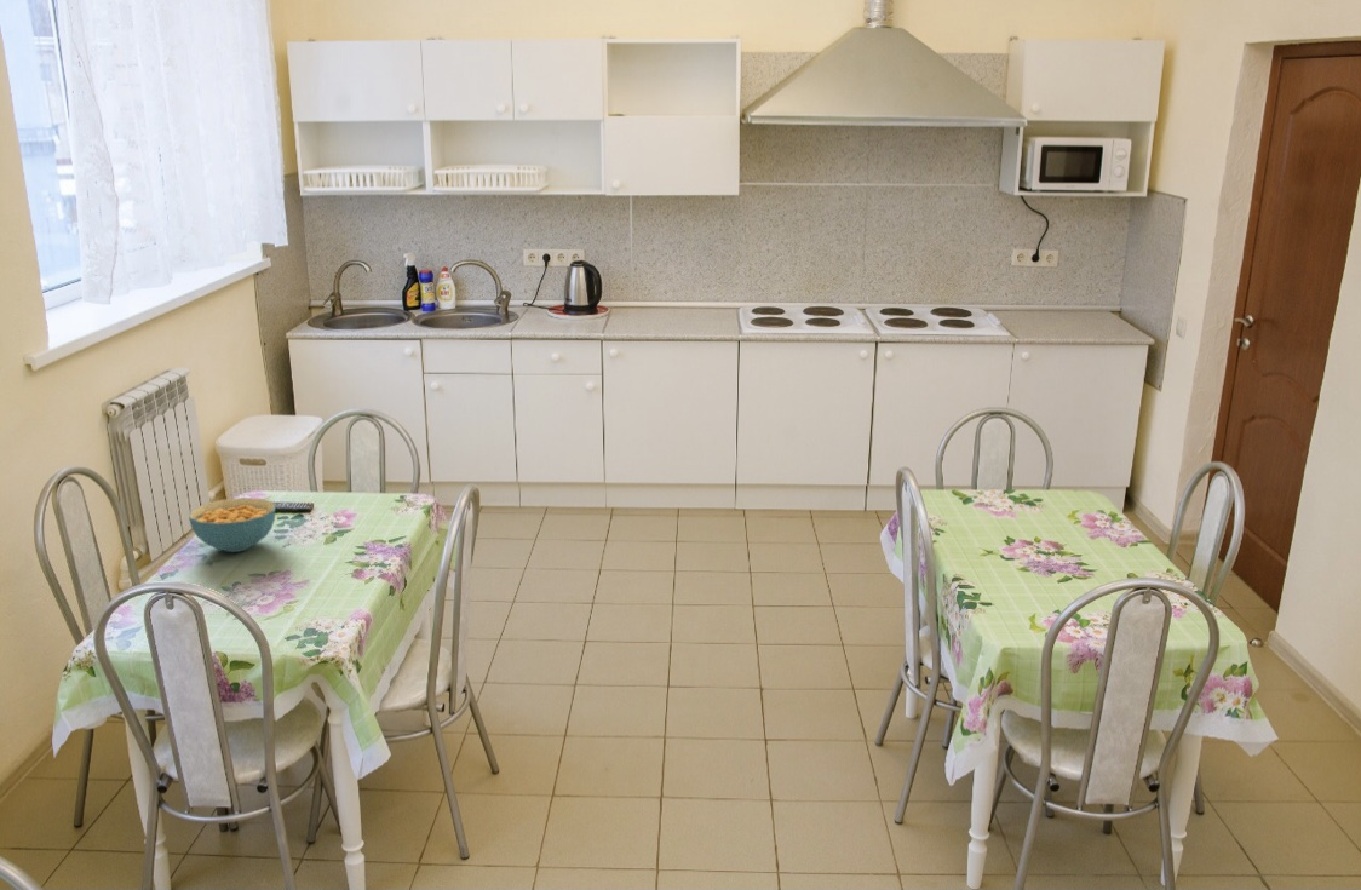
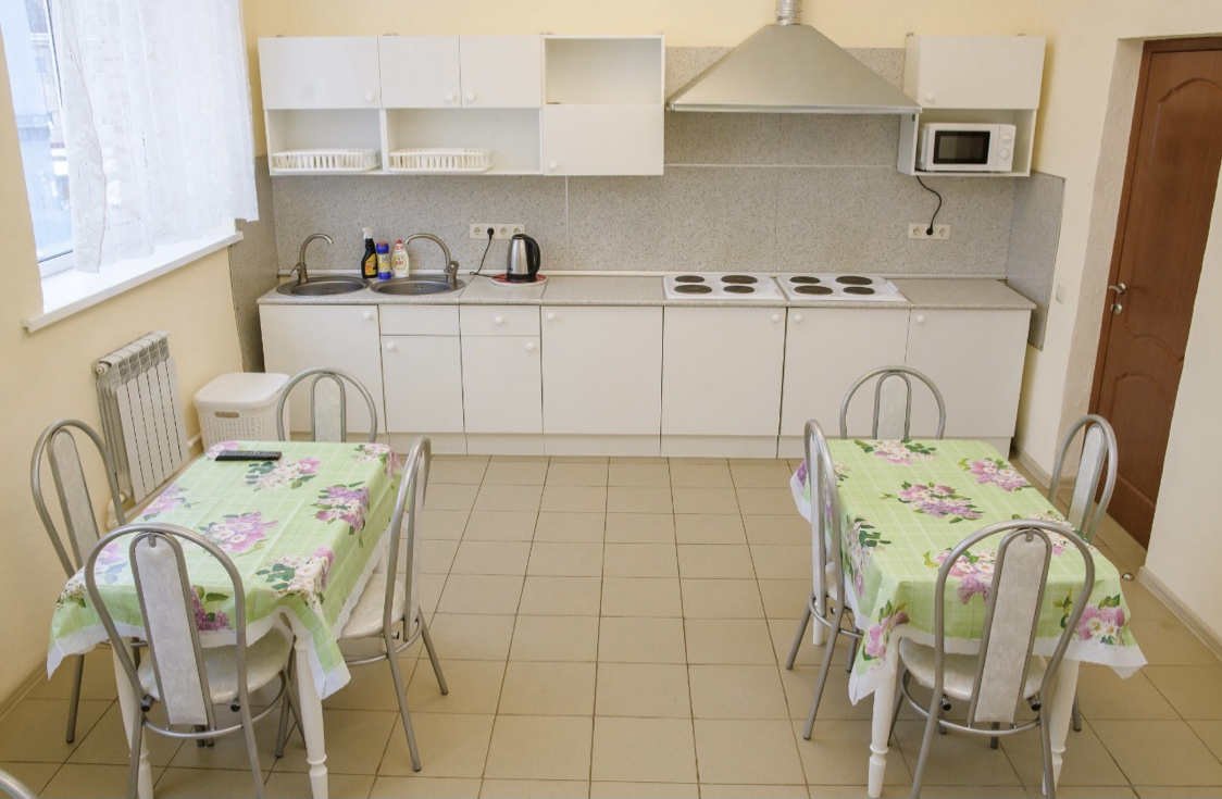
- cereal bowl (234, 529)
